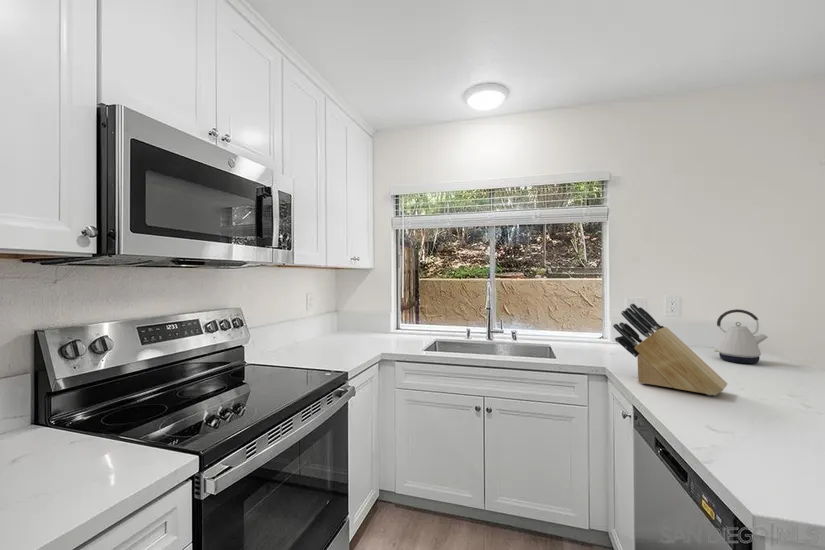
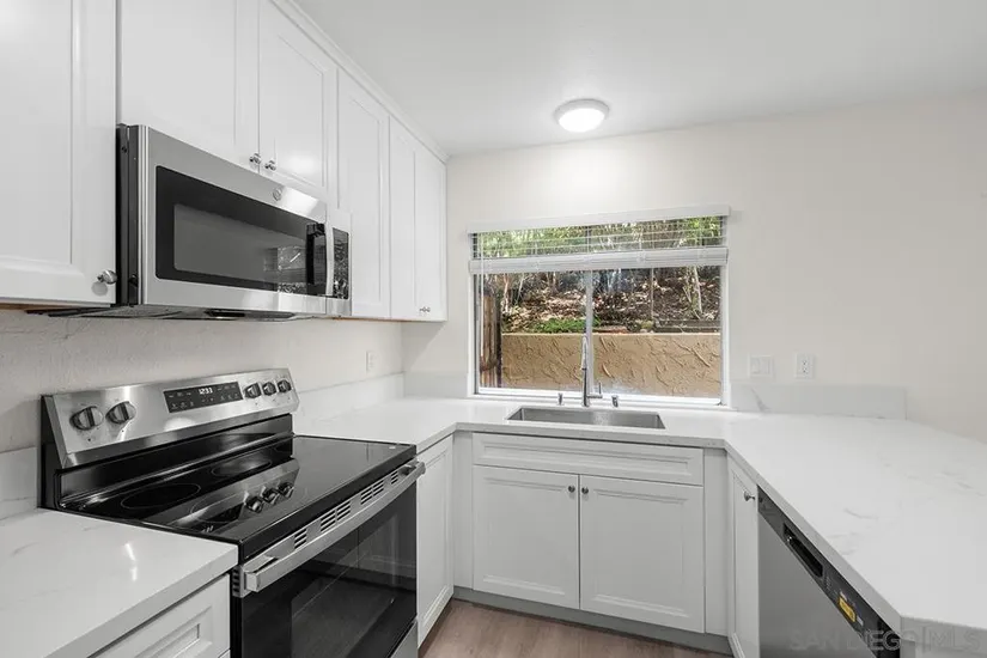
- kettle (740, 335)
- knife block (666, 344)
